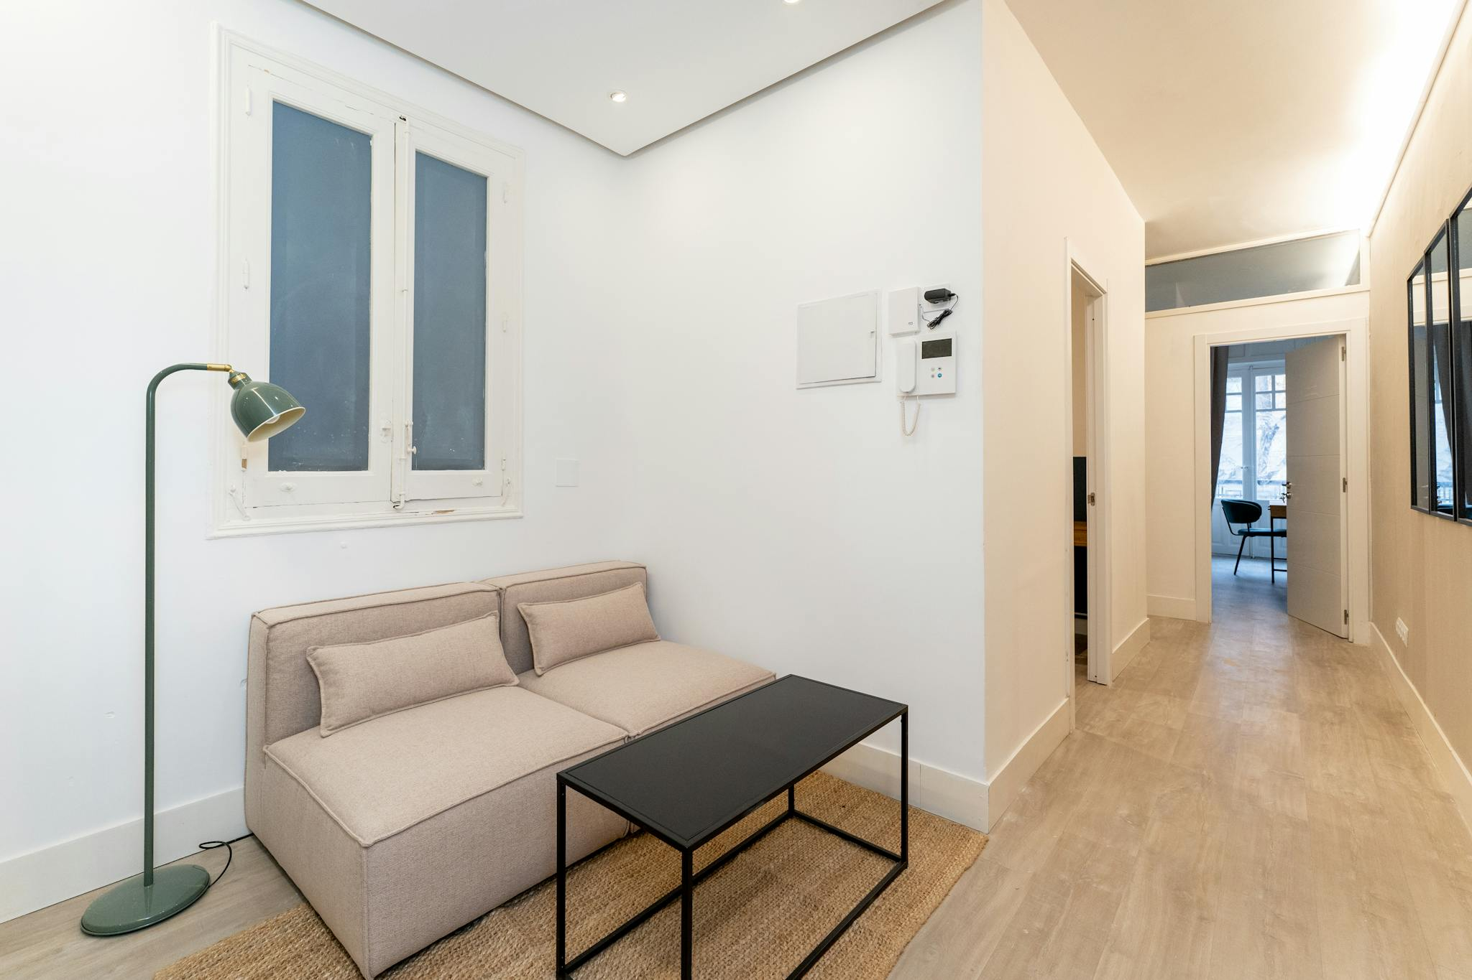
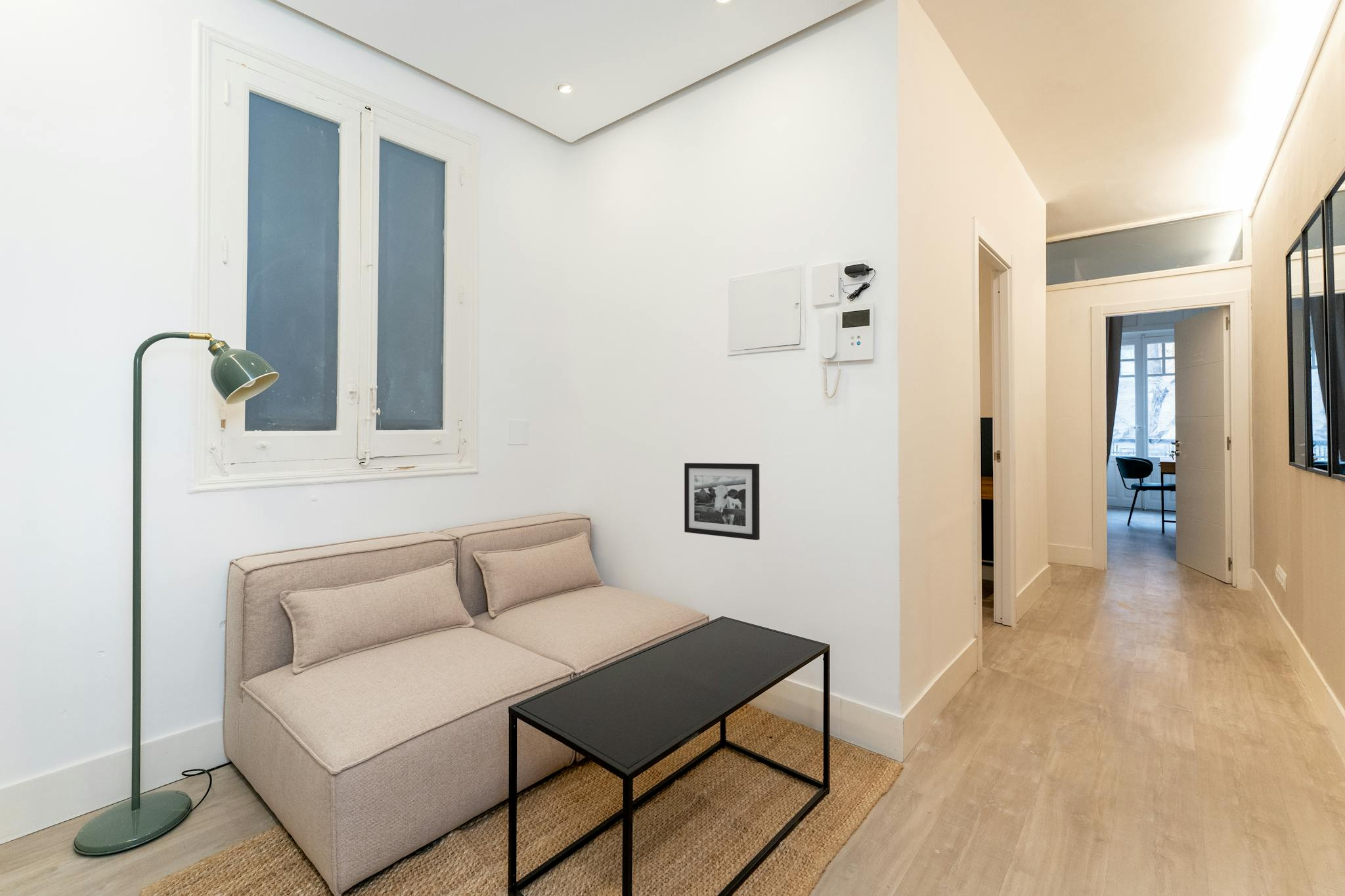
+ picture frame (720, 500)
